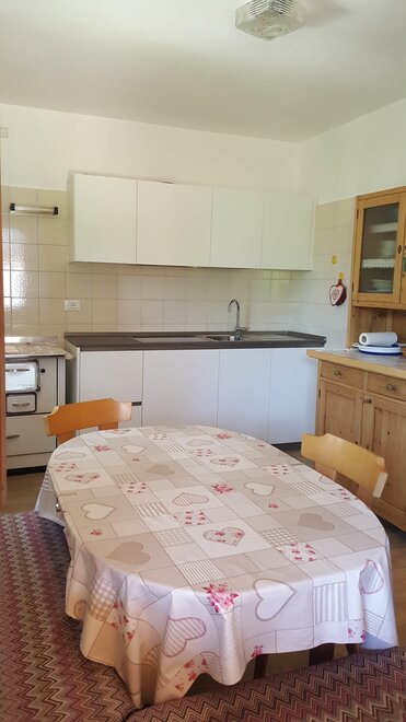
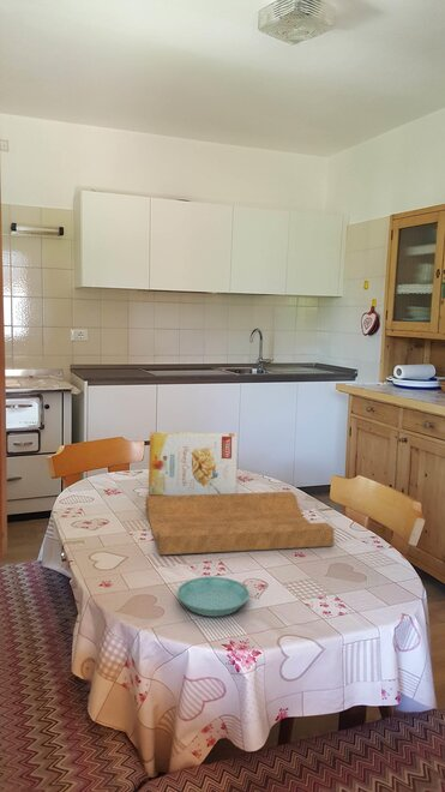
+ cereal box (193, 463)
+ cutting board (233, 518)
+ saucer (212, 598)
